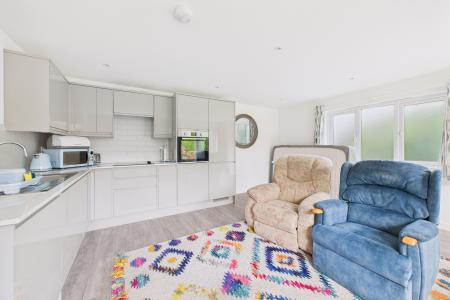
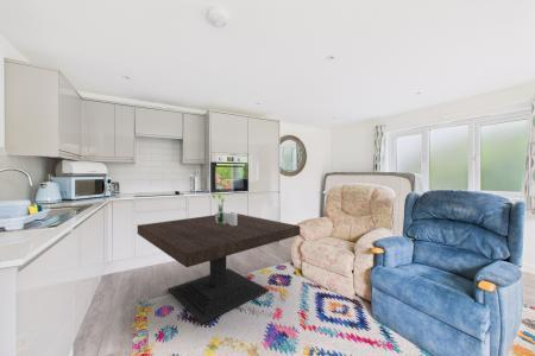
+ bouquet (222, 211)
+ coffee table (218, 258)
